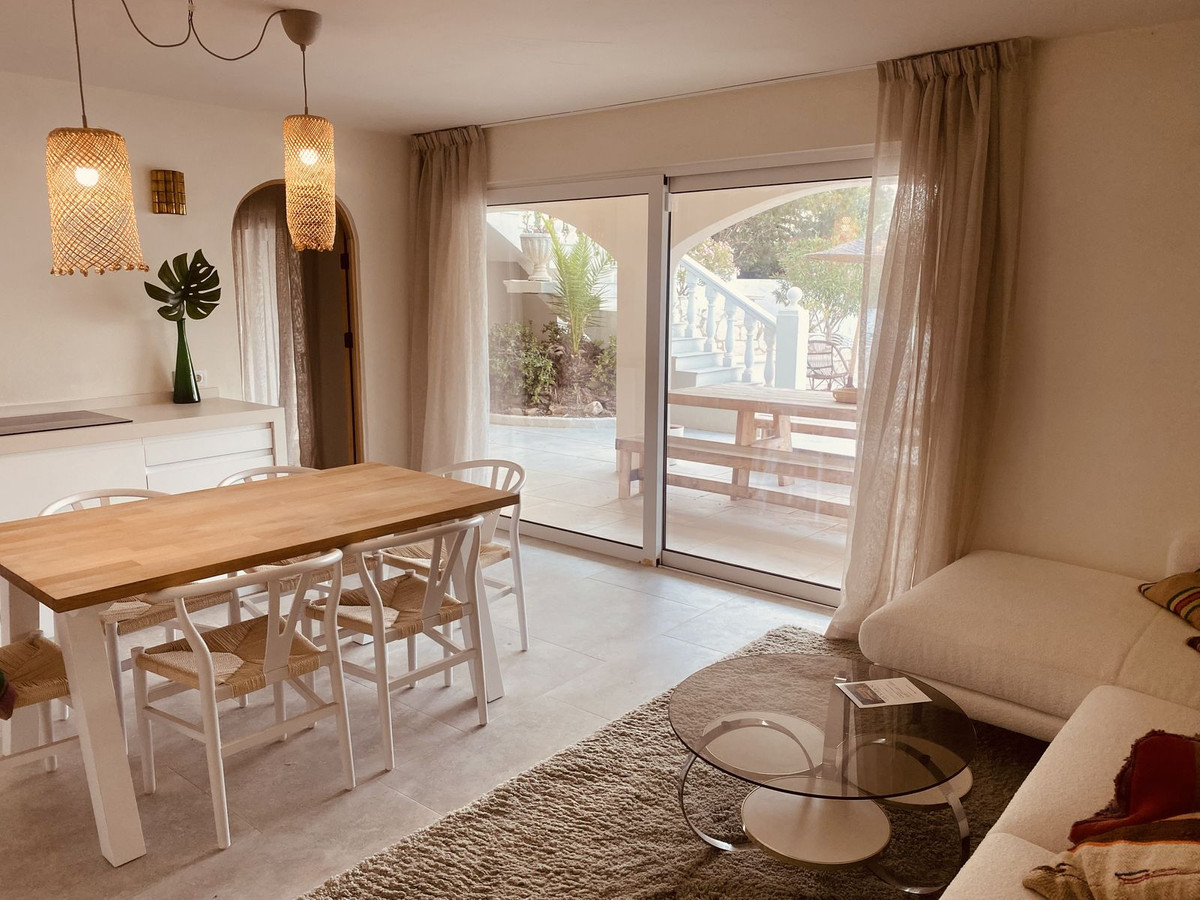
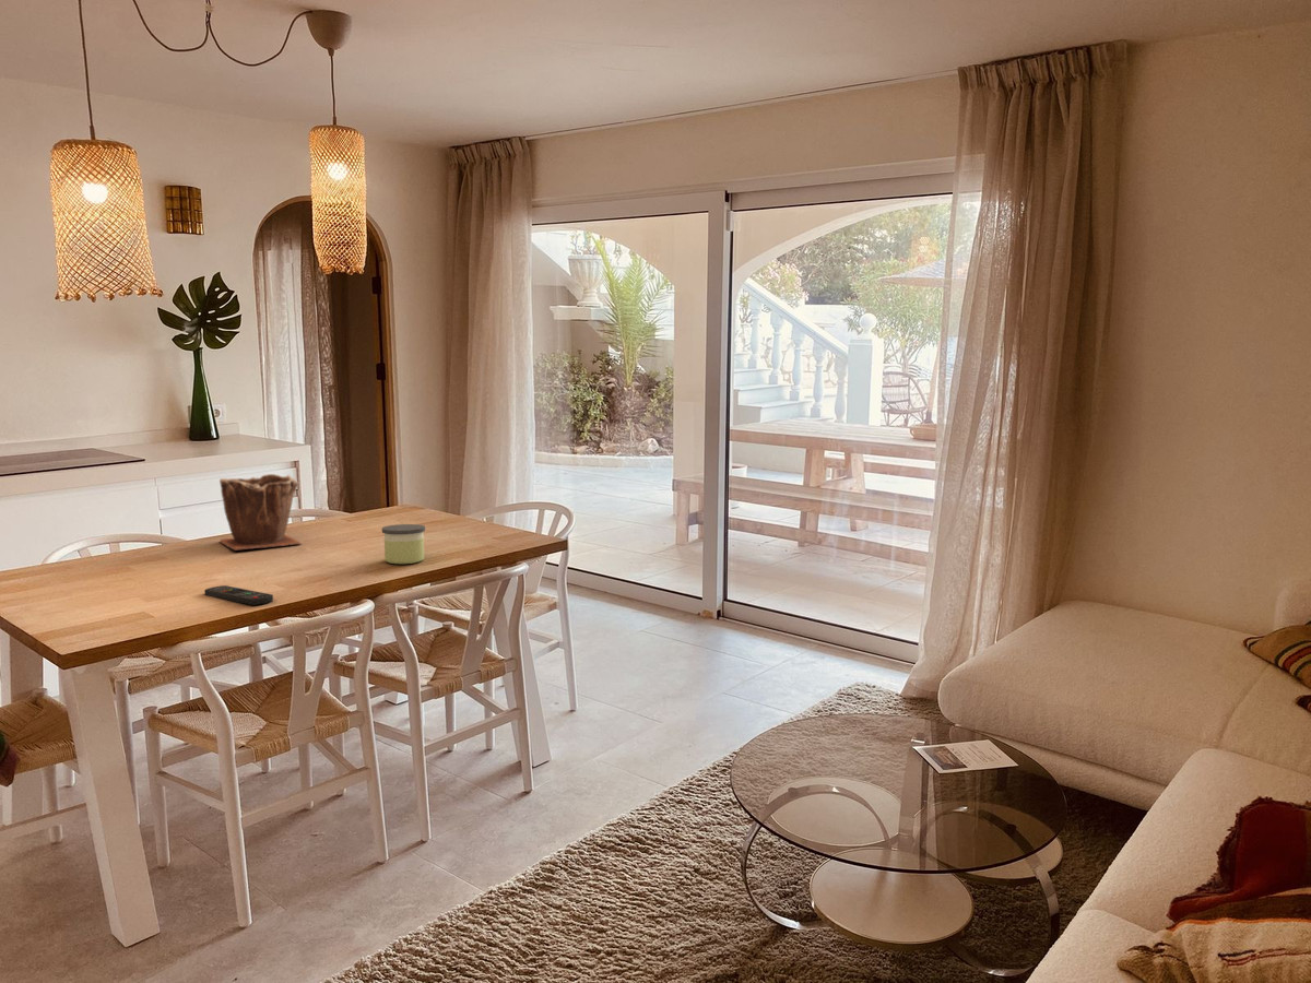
+ remote control (238, 594)
+ candle (403, 544)
+ plant pot (258, 509)
